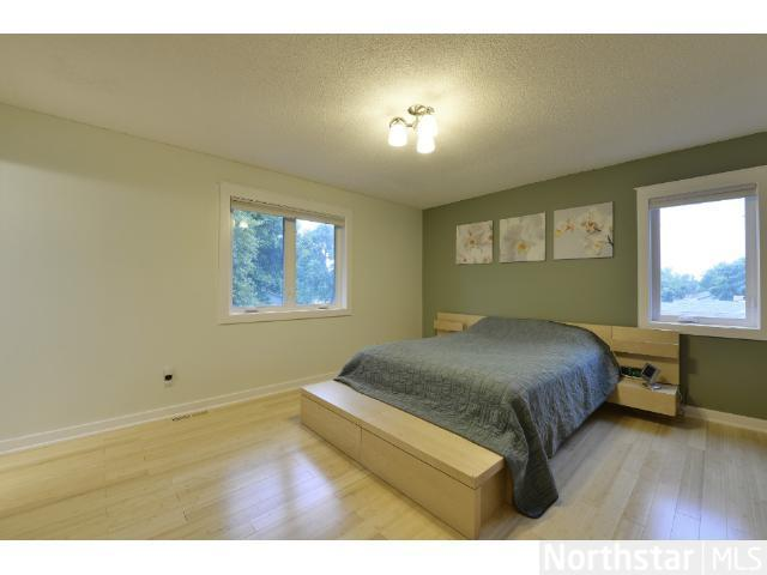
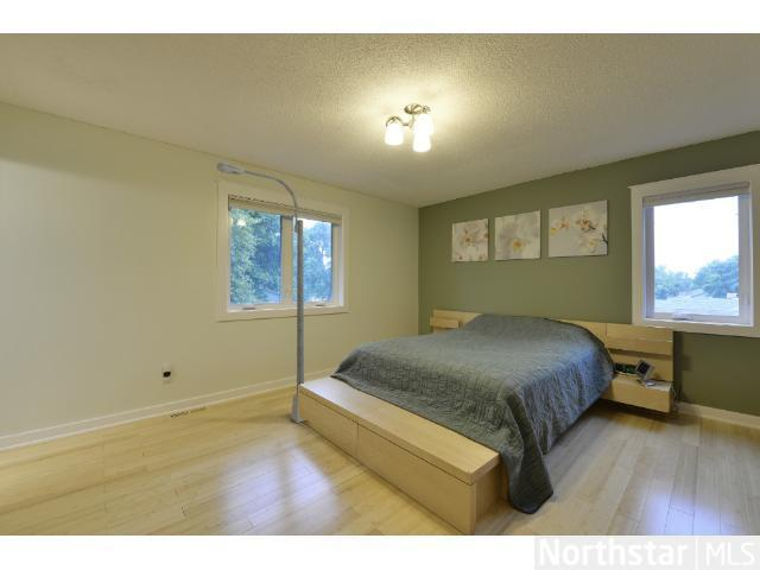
+ floor lamp (297, 300)
